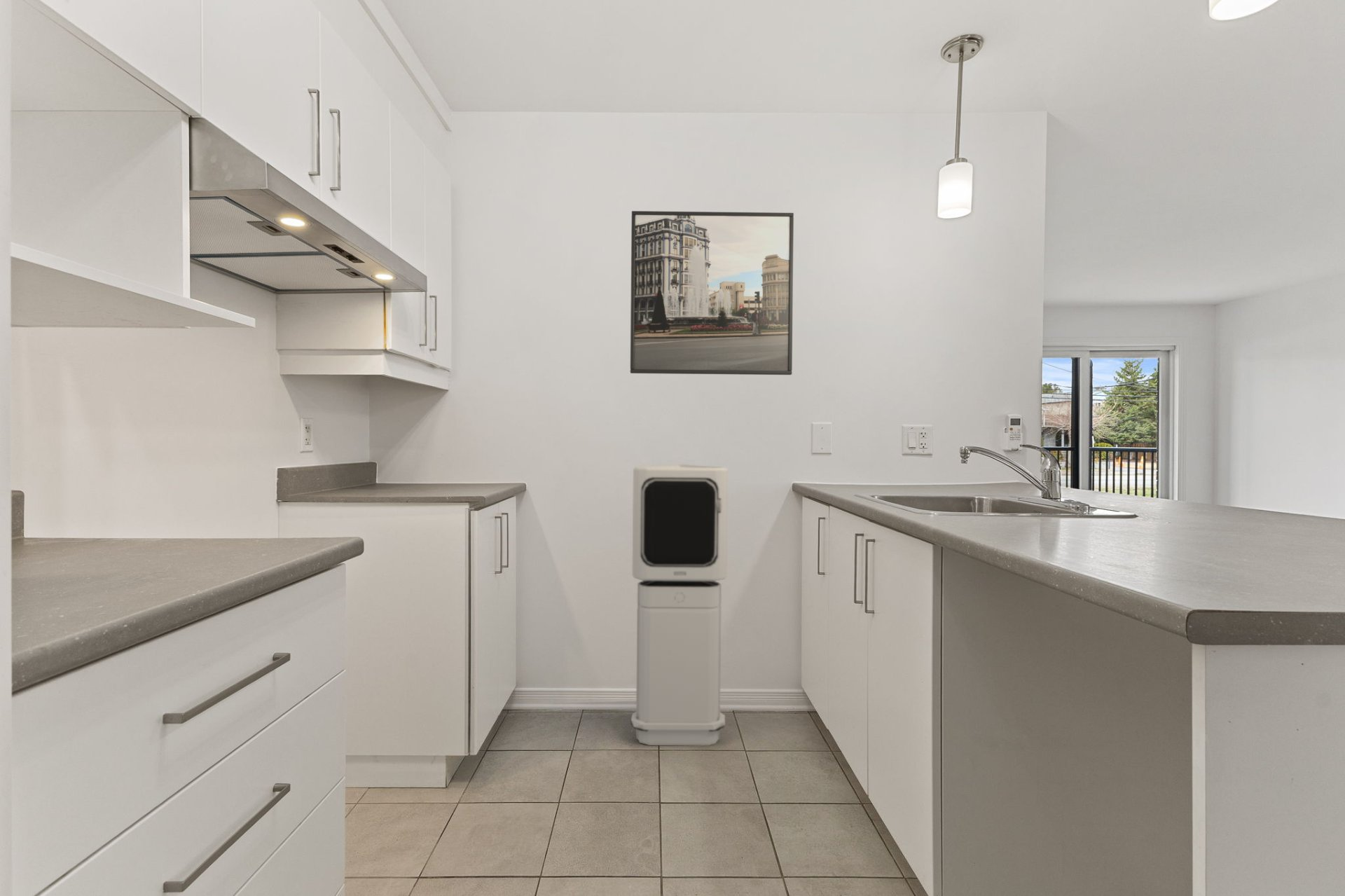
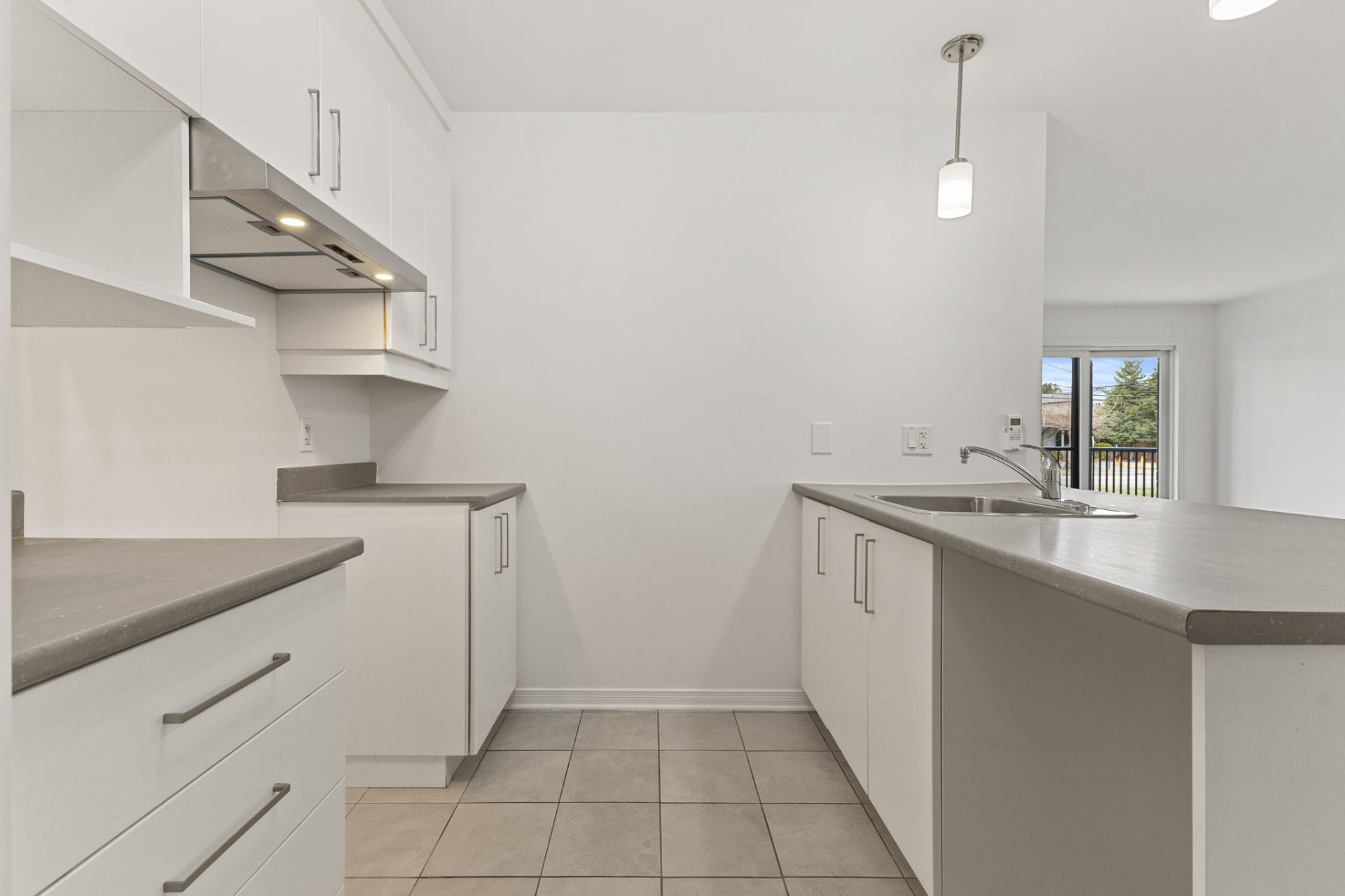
- air purifier (678, 595)
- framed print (712, 293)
